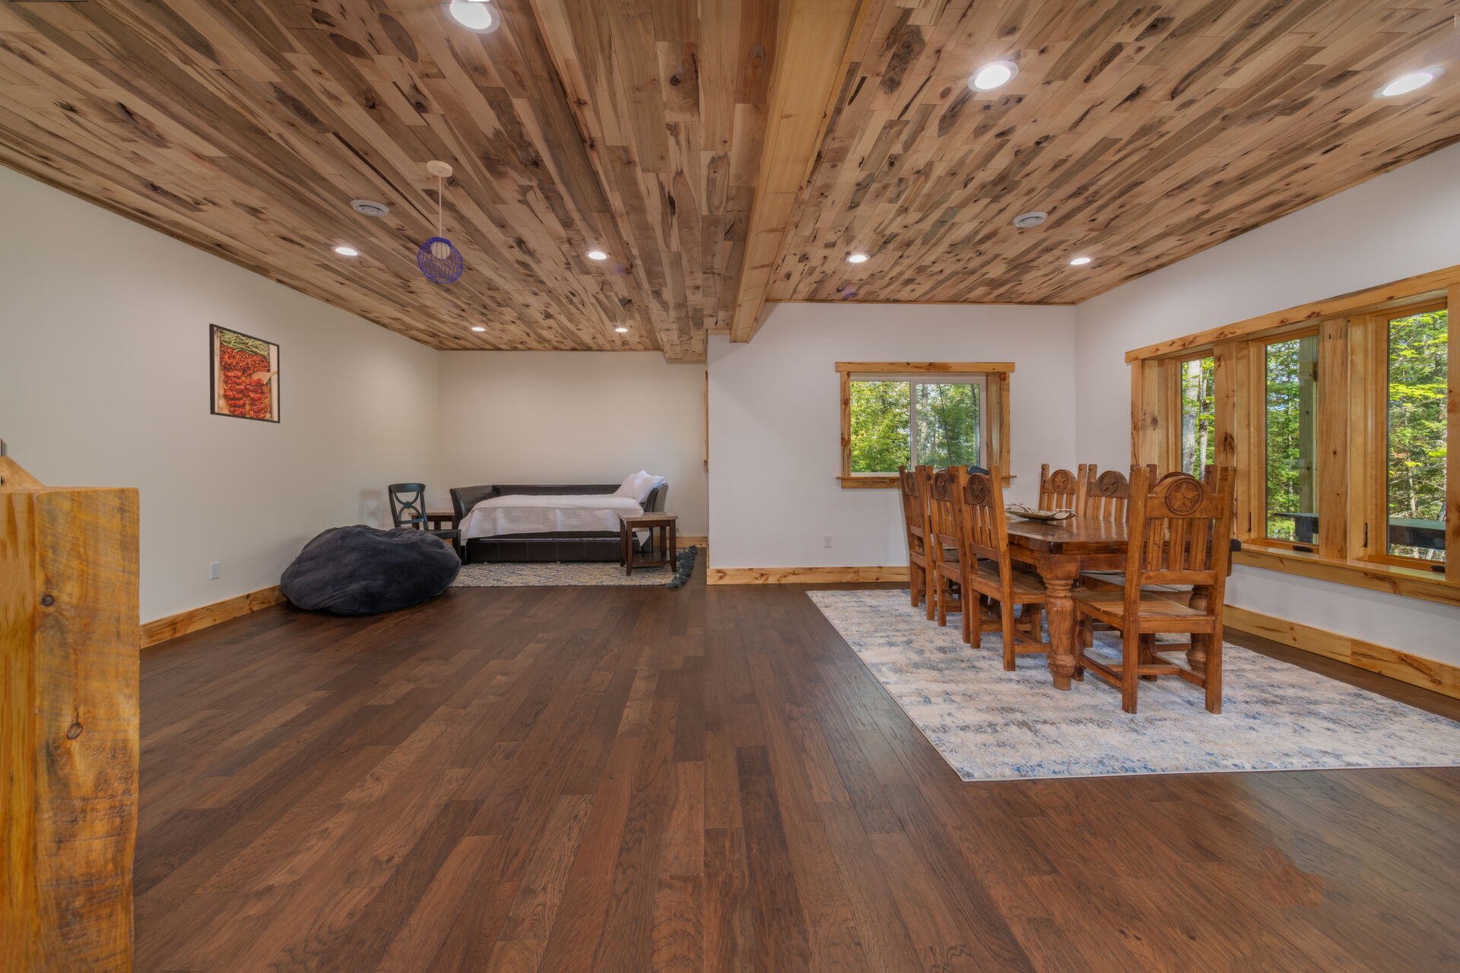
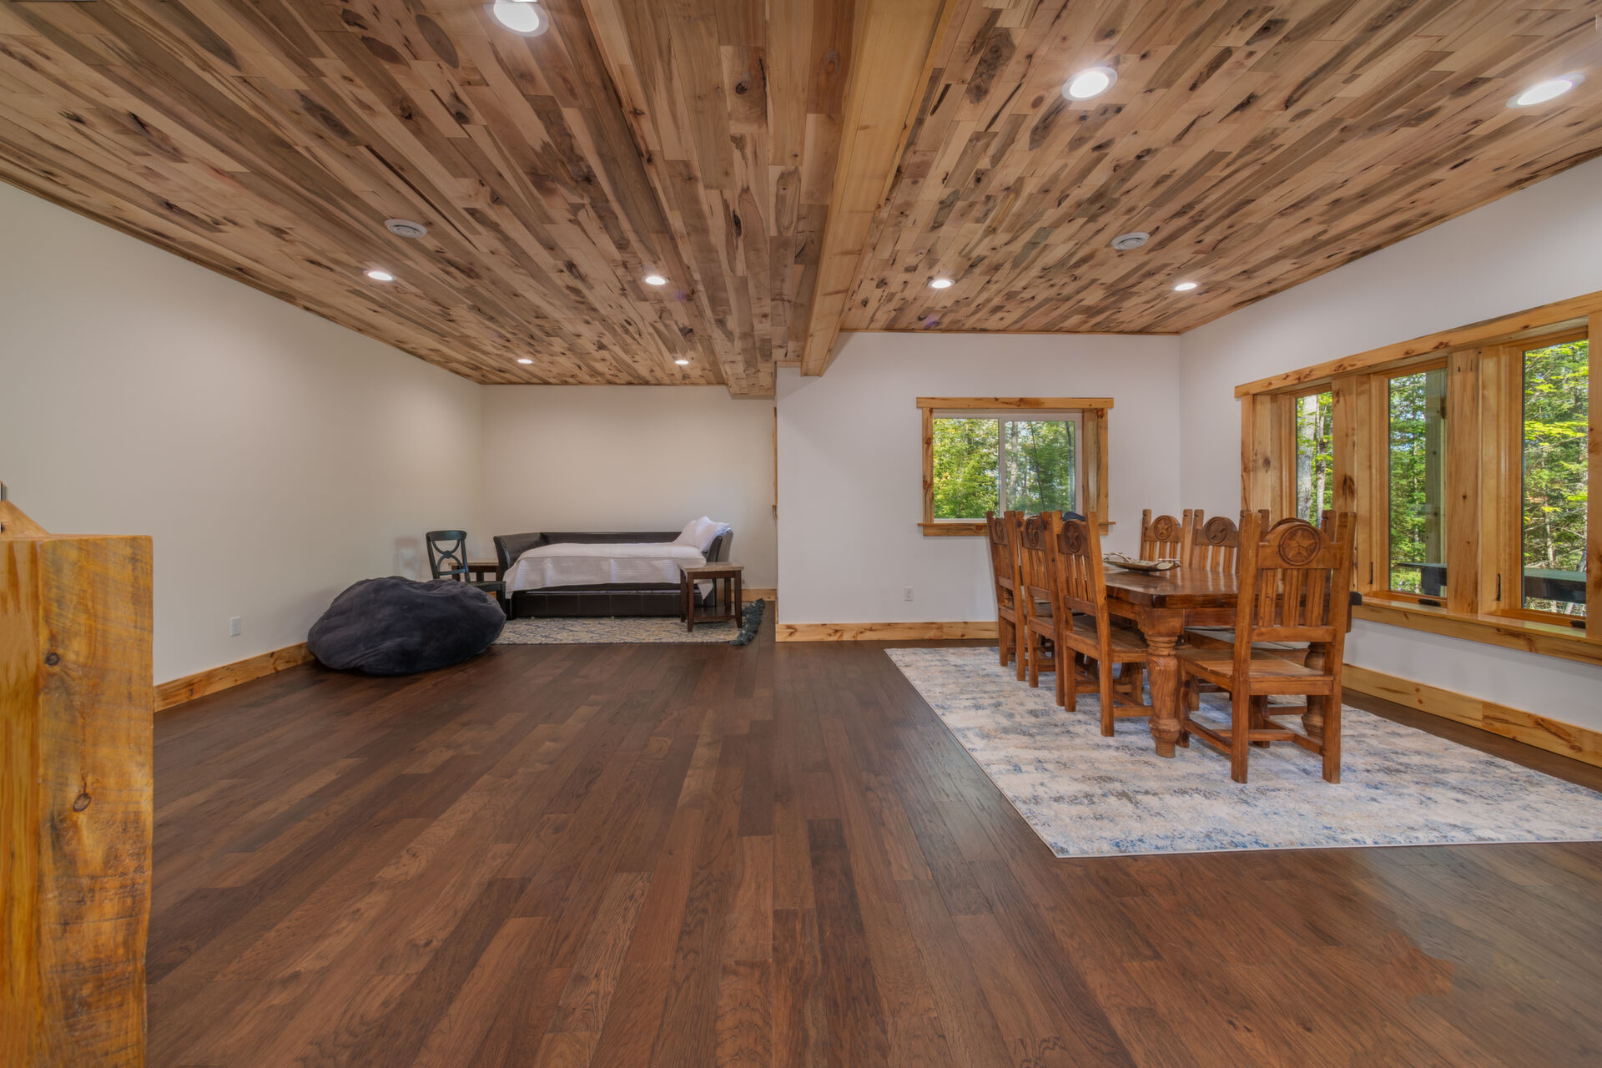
- pendant light (440, 224)
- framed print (247, 377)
